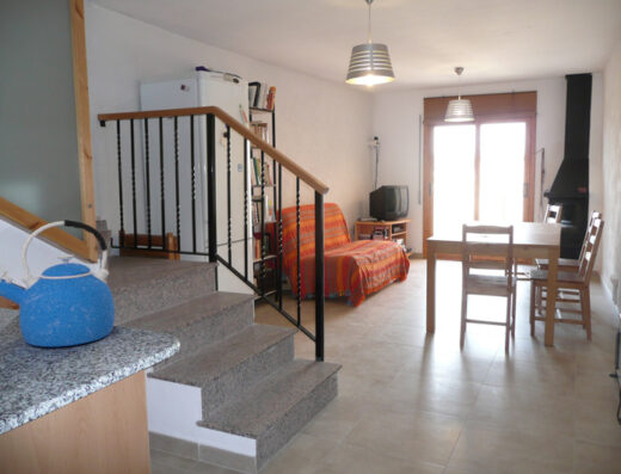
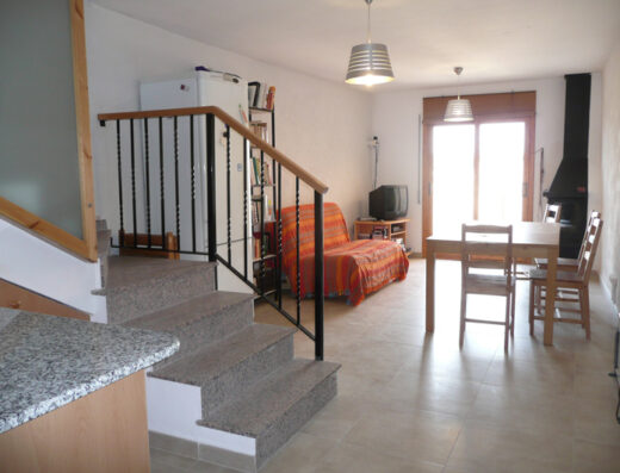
- kettle (54, 278)
